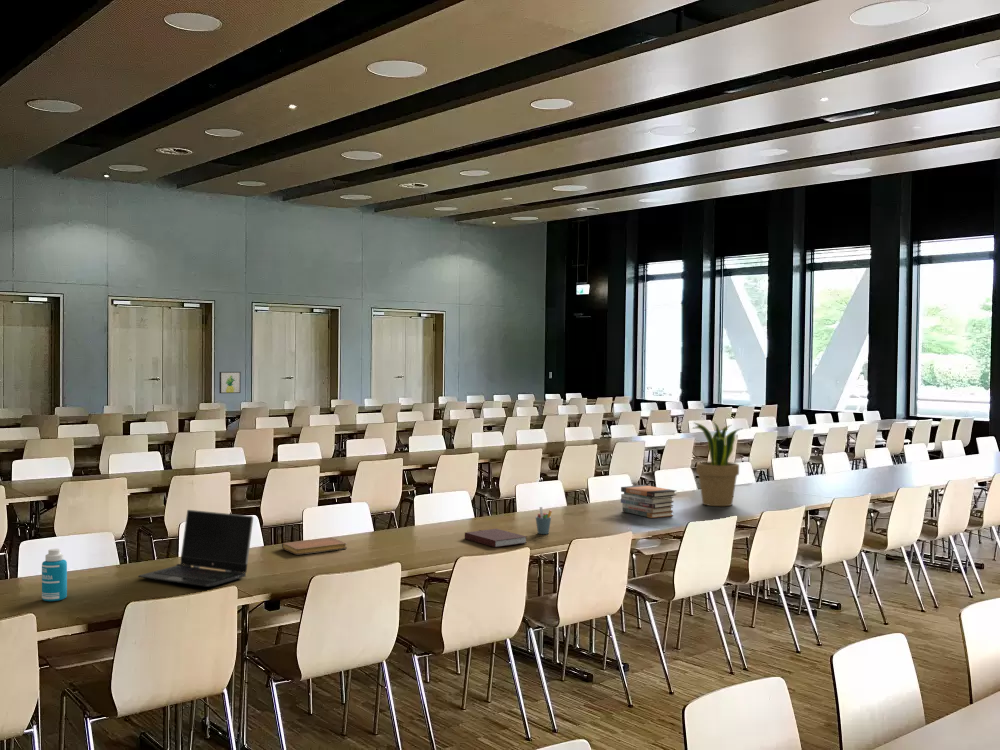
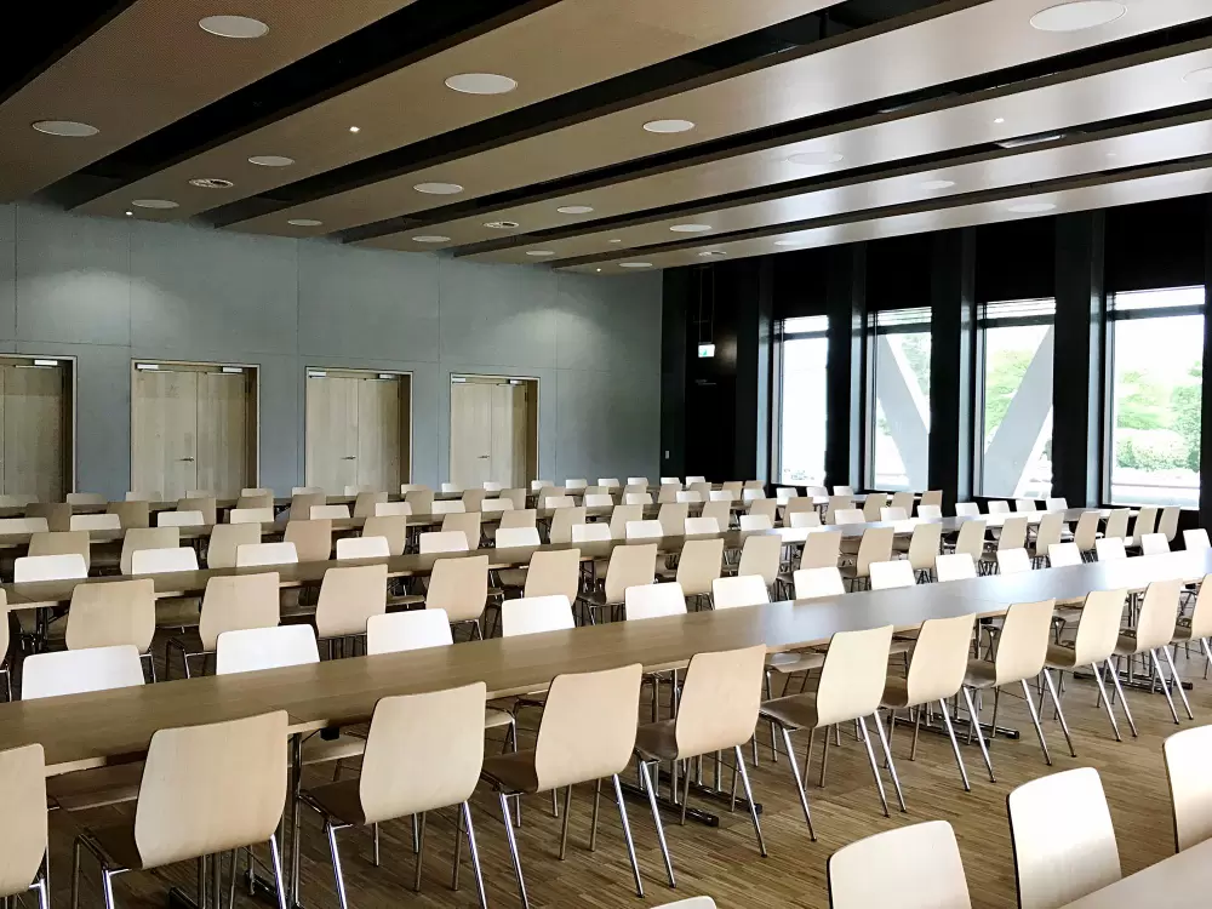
- pen holder (543, 520)
- notebook (495, 537)
- bottle (54, 574)
- notebook (314, 545)
- book stack (647, 501)
- wall art (230, 382)
- potted plant (715, 462)
- laptop computer (196, 547)
